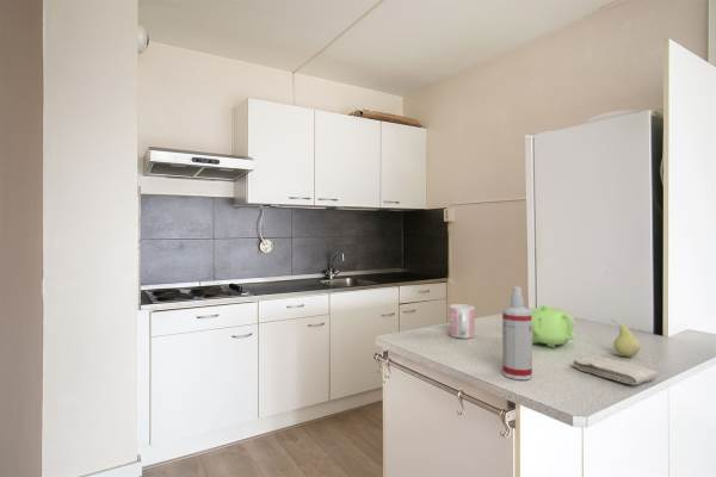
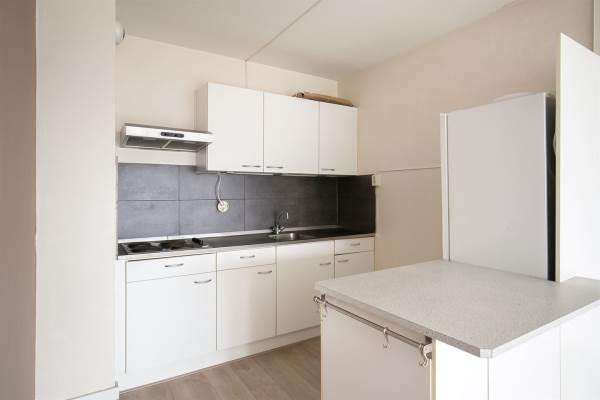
- teapot (542, 323)
- fruit (624, 337)
- washcloth (612, 367)
- mug (462, 321)
- spray bottle (517, 330)
